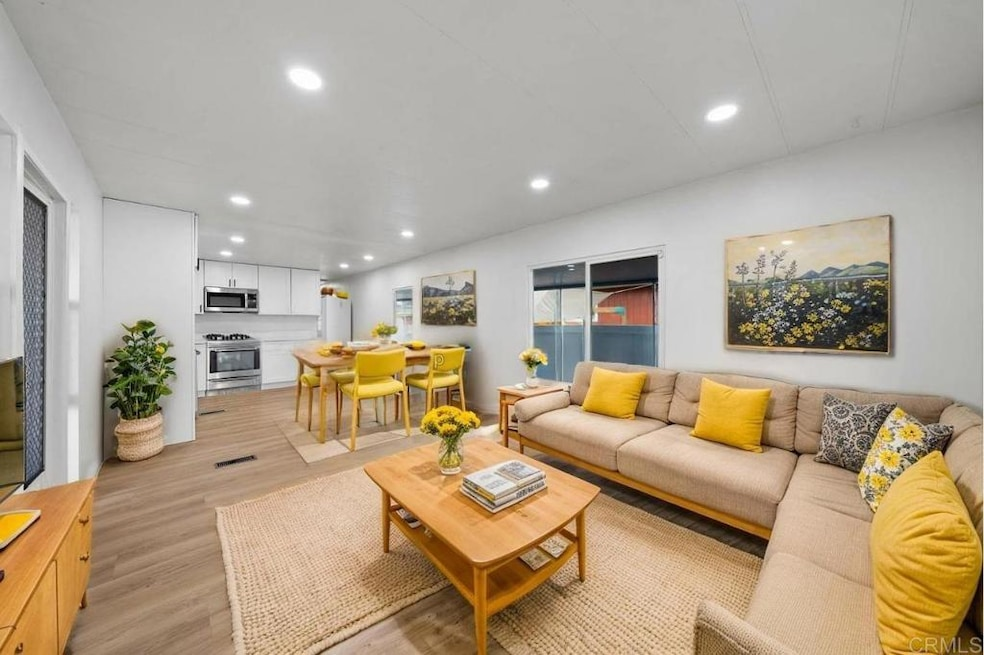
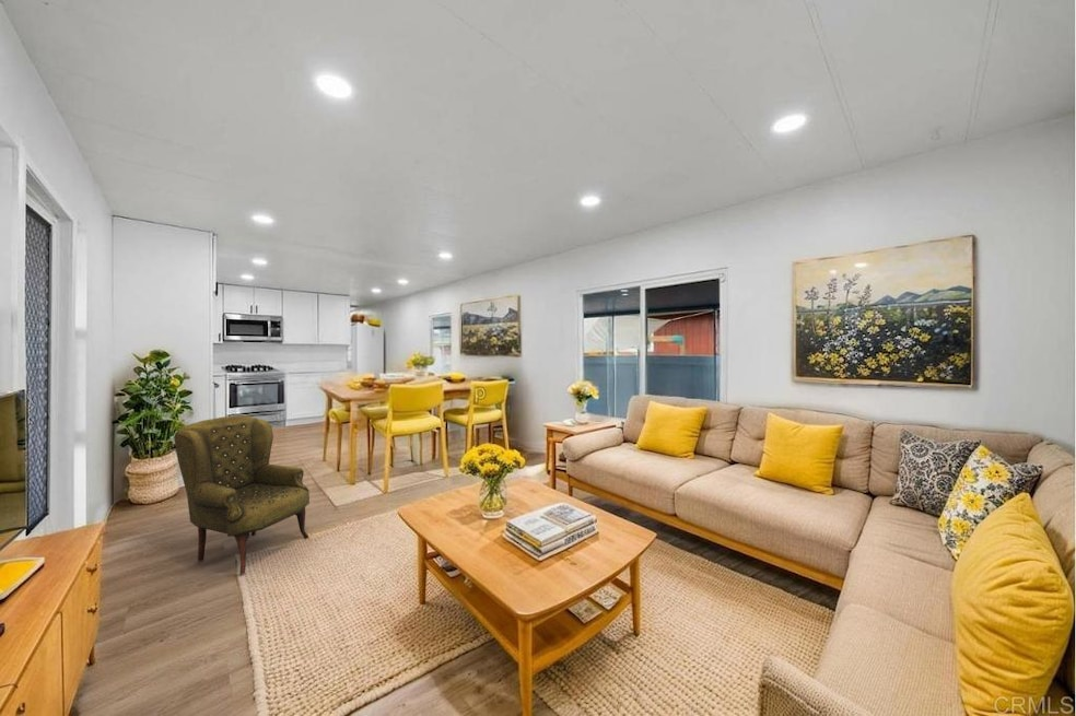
+ armchair (250, 483)
